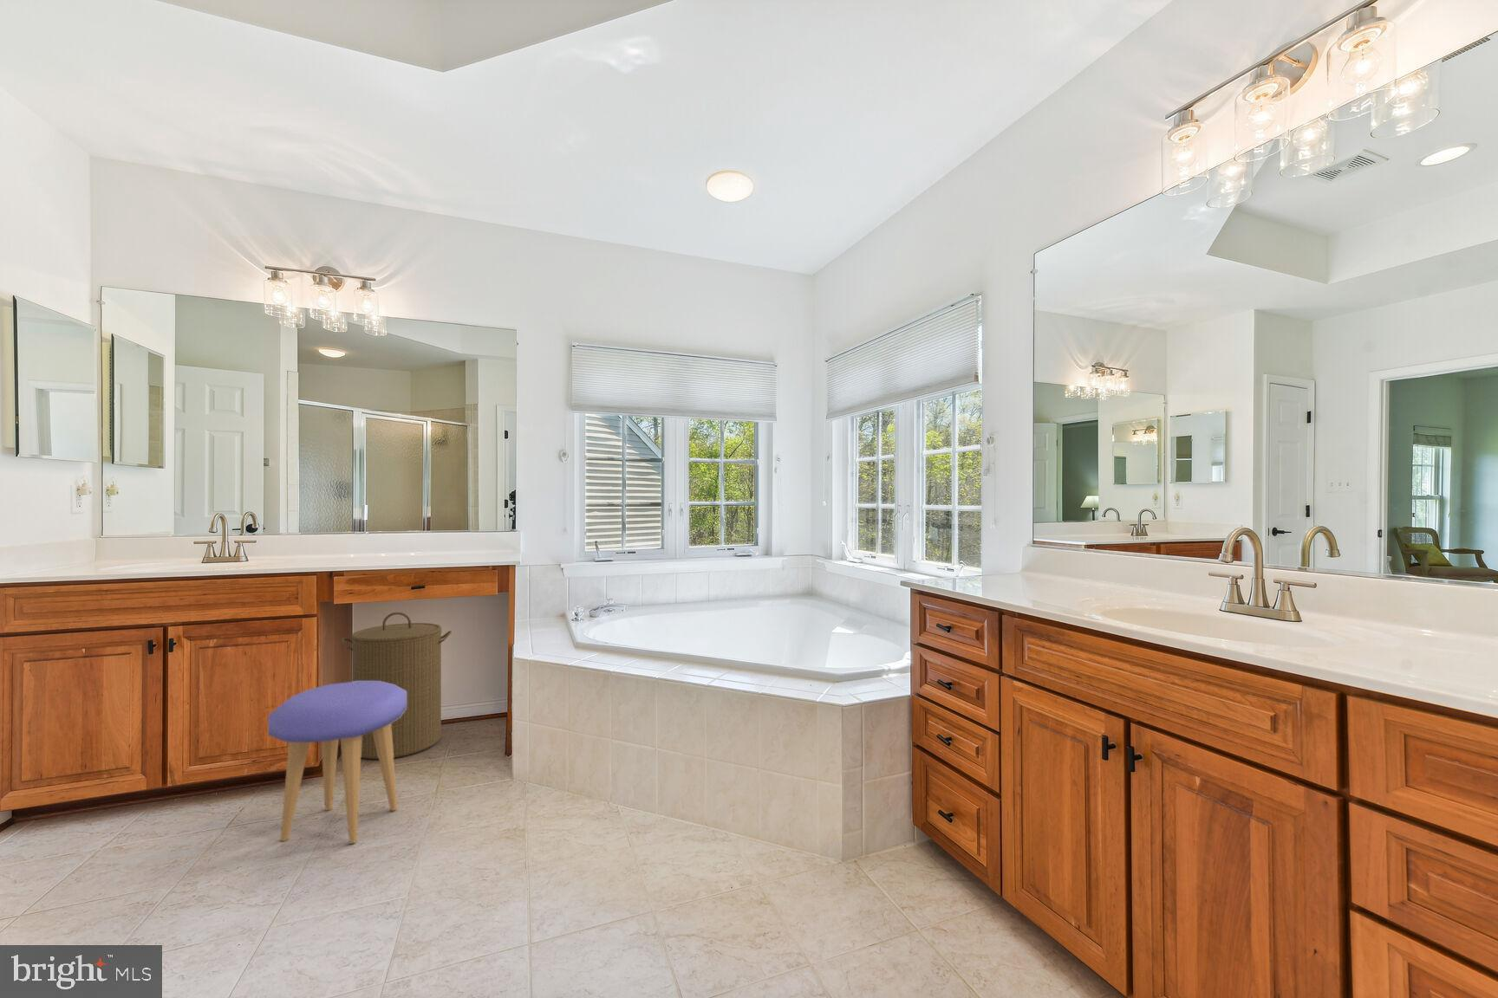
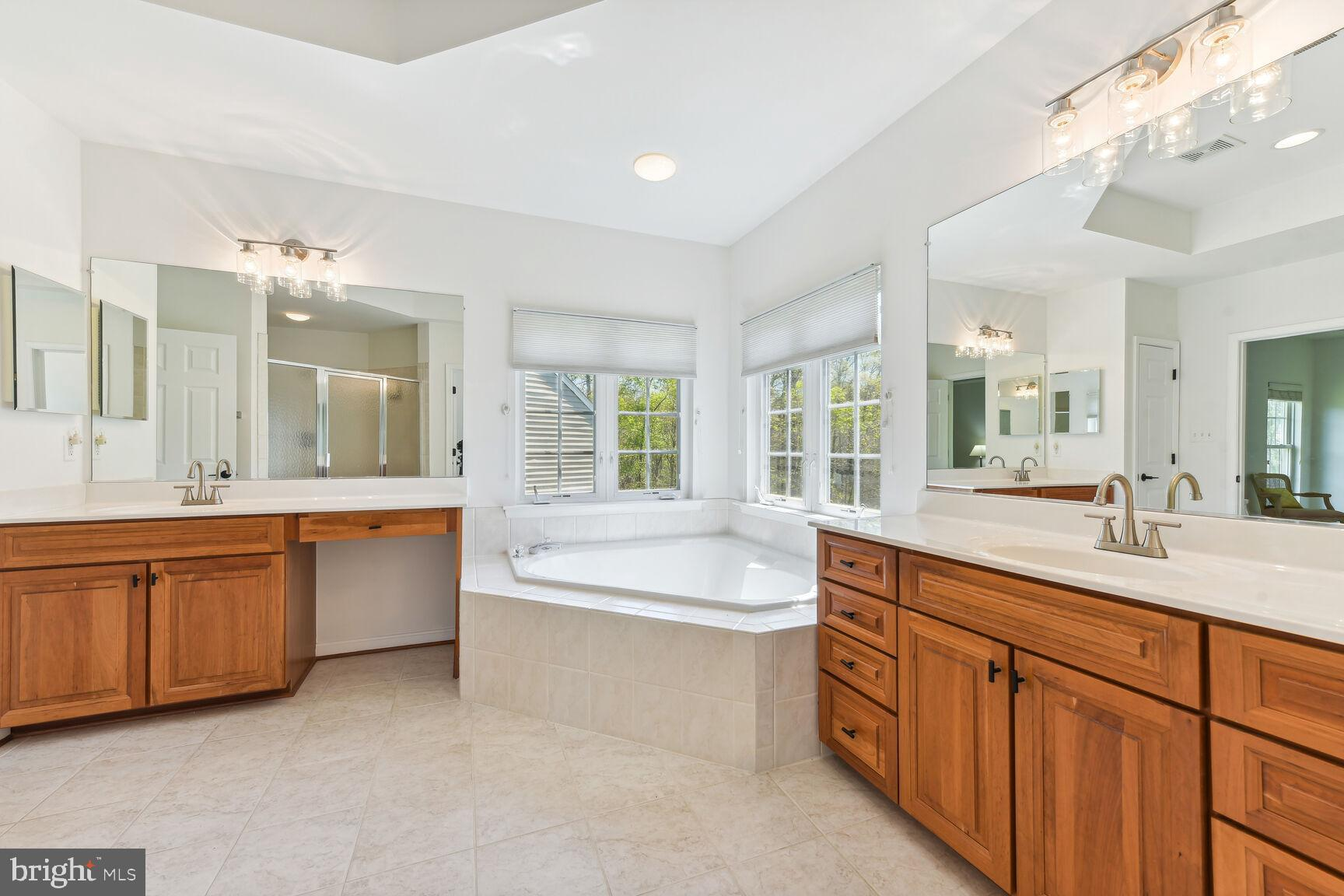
- laundry hamper (398, 677)
- stool (341, 757)
